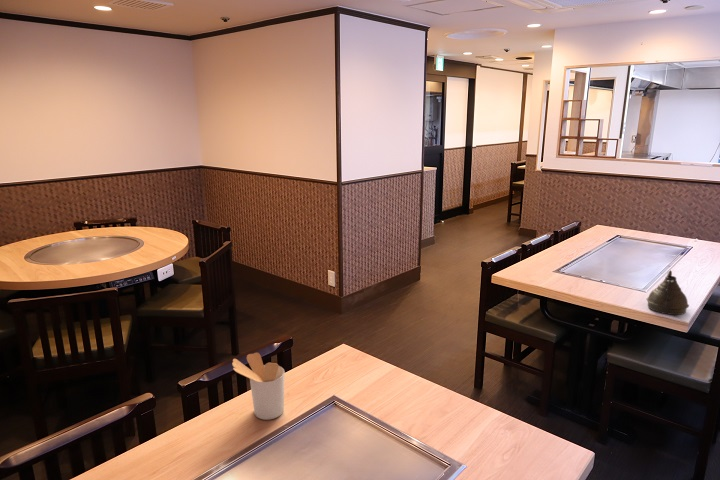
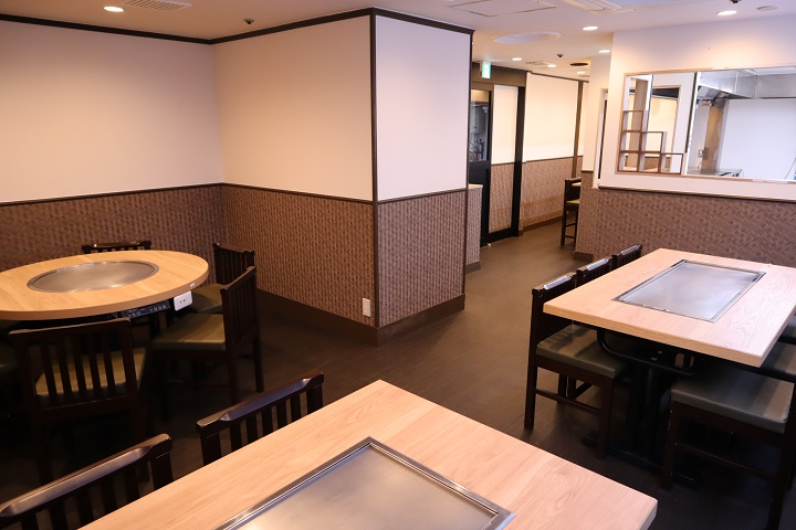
- teapot (669, 291)
- utensil holder (258, 385)
